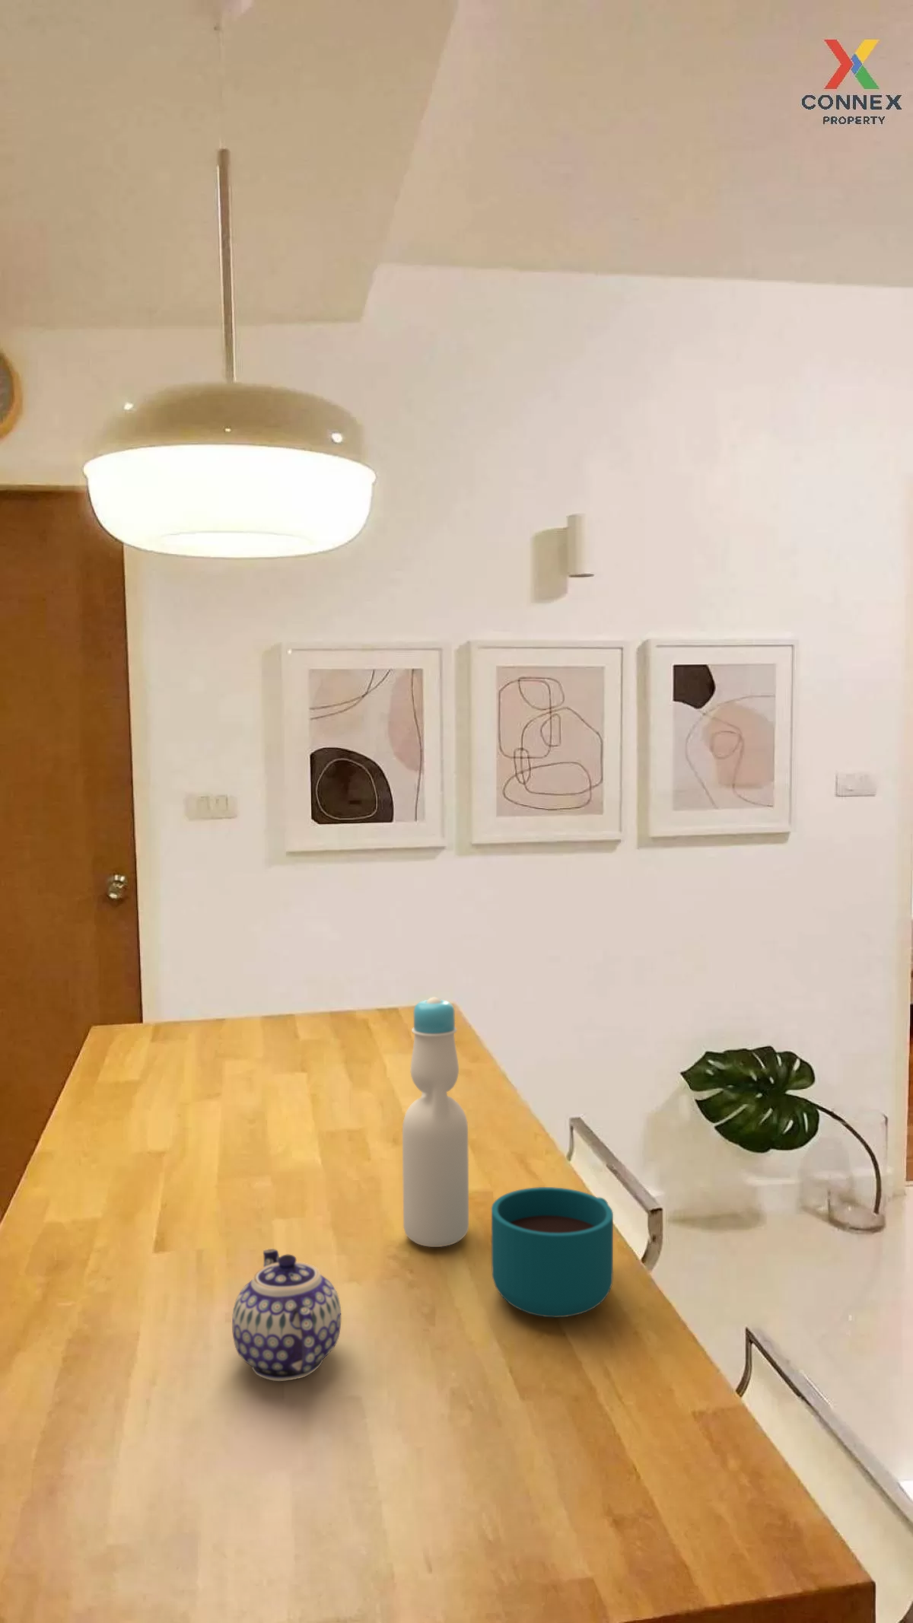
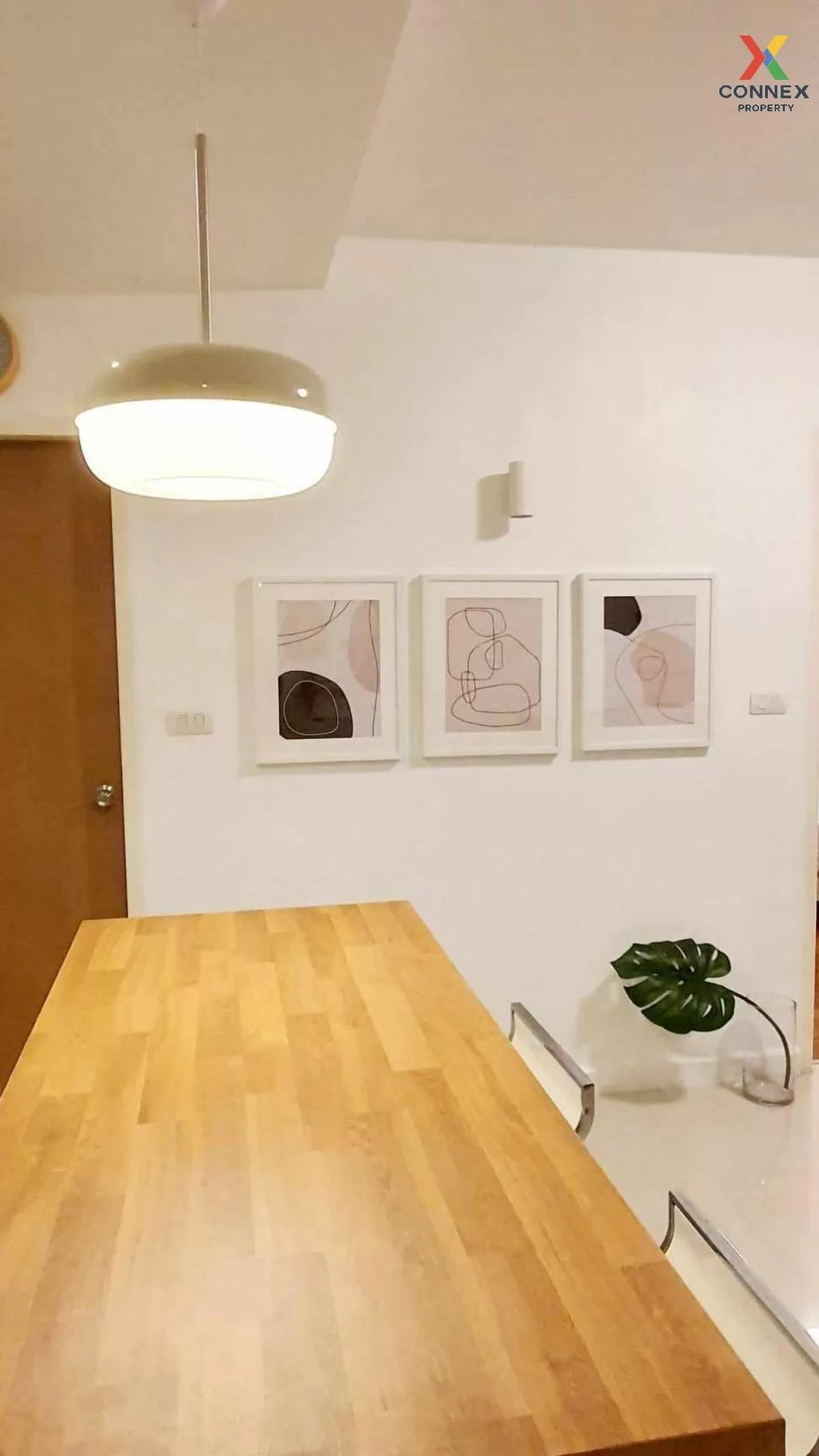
- cup (563, 1247)
- bottle (435, 1117)
- teapot (286, 1309)
